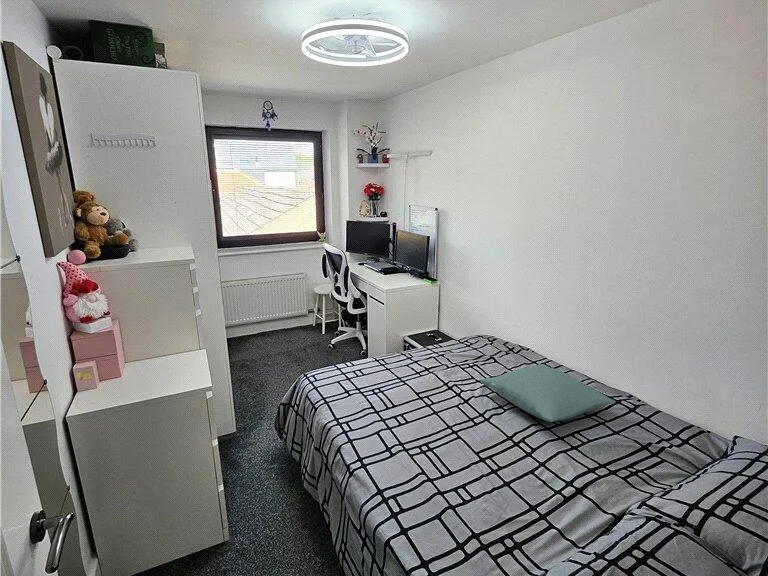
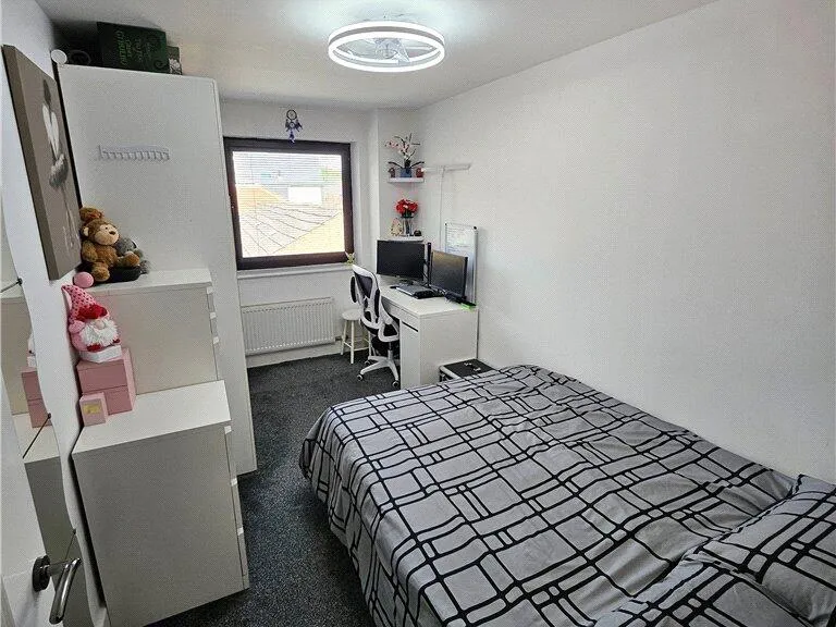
- pillow (545, 389)
